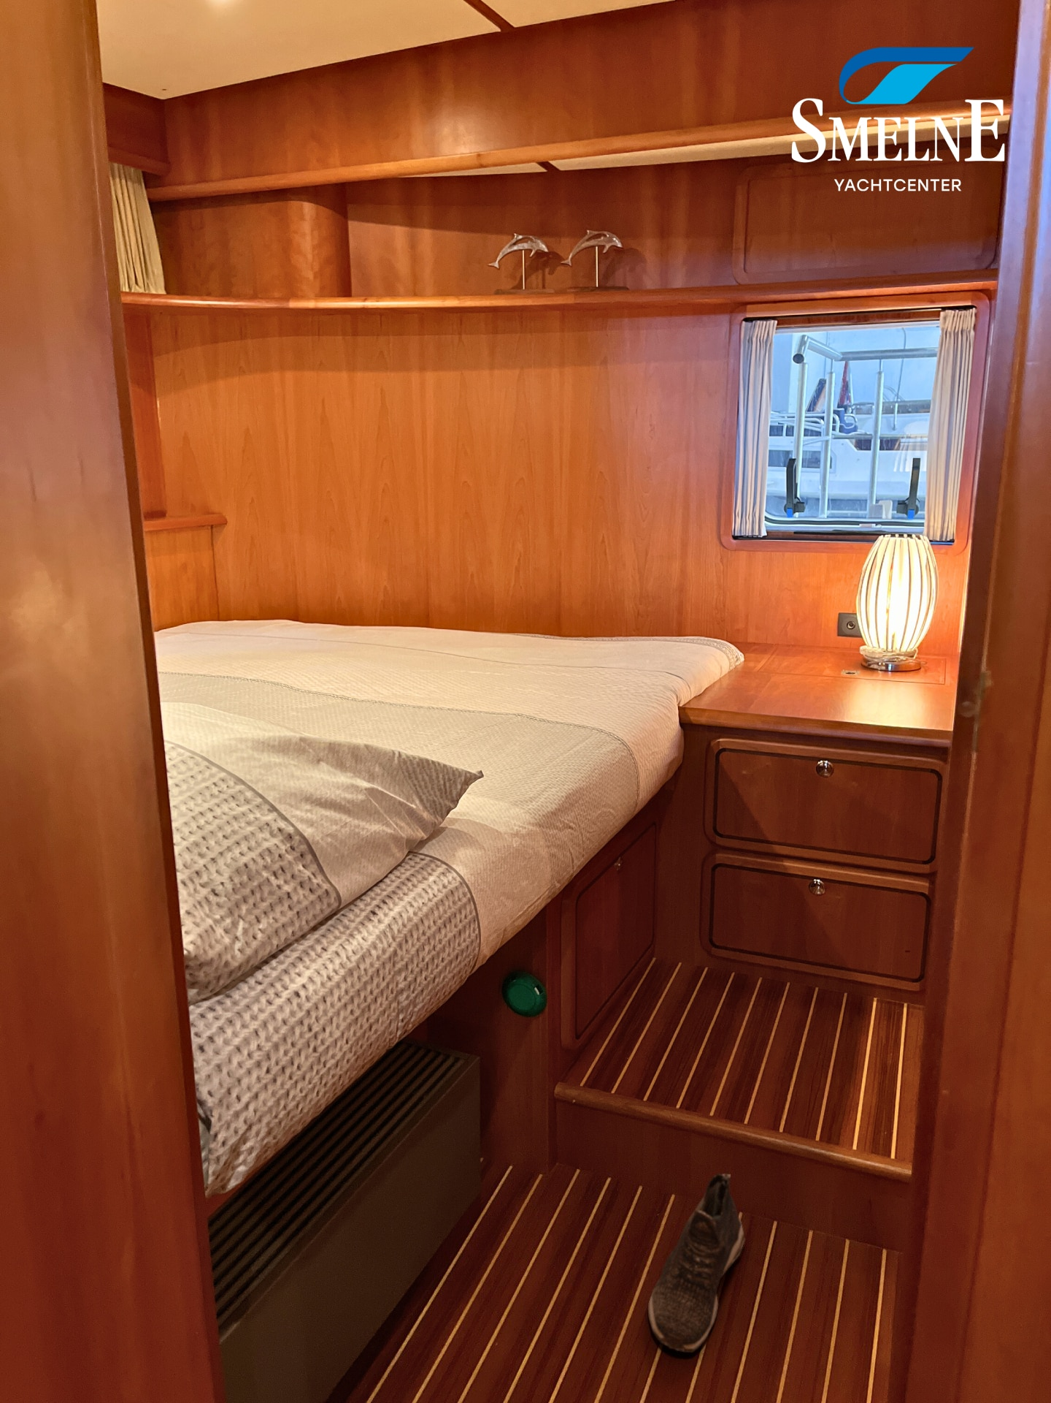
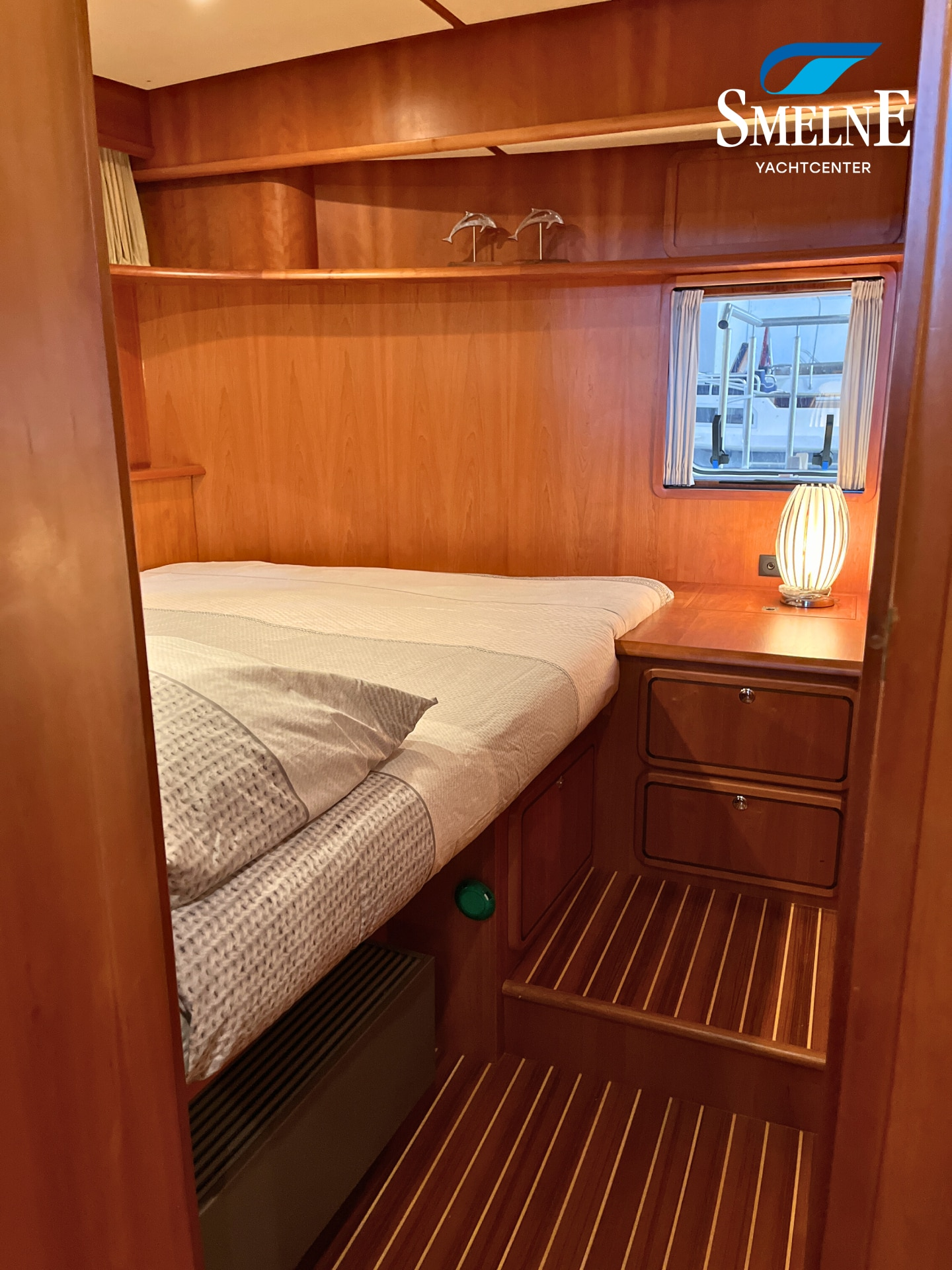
- shoe (697, 1247)
